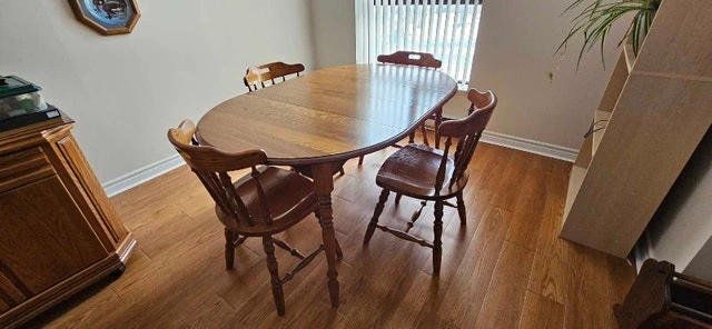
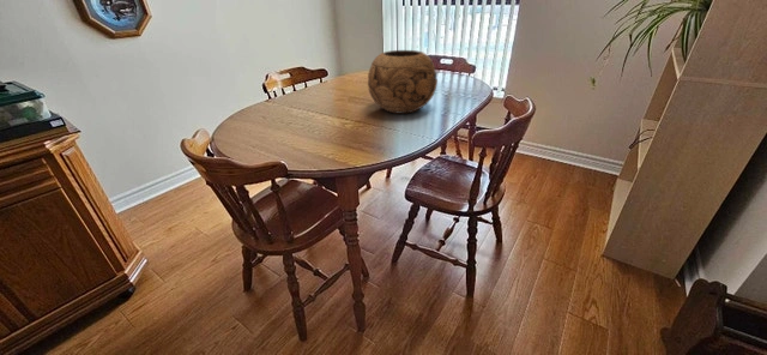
+ decorative bowl (401, 82)
